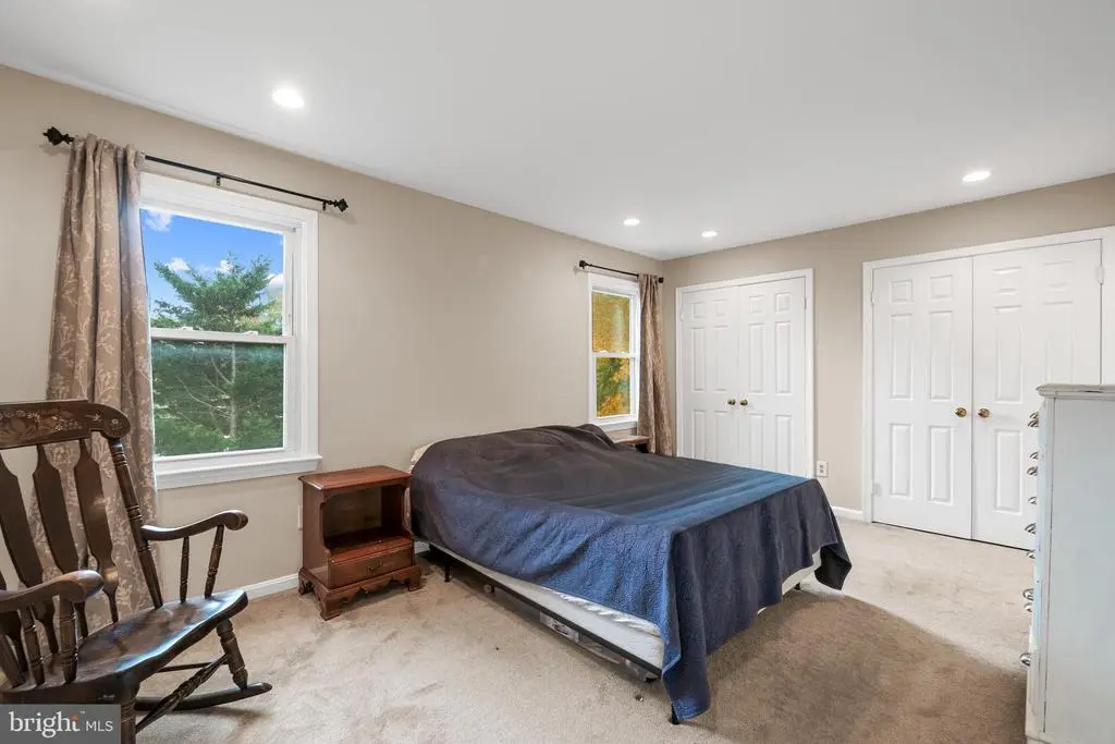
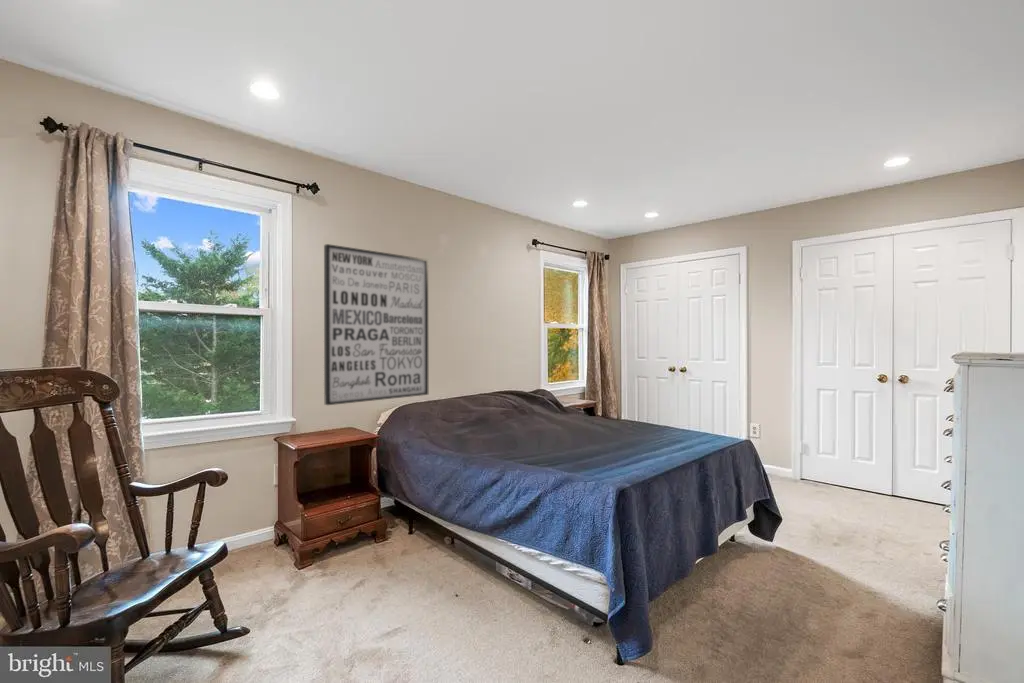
+ wall art (380, 326)
